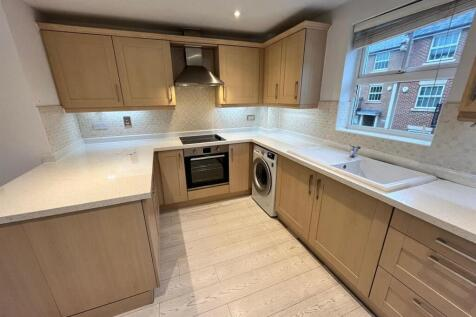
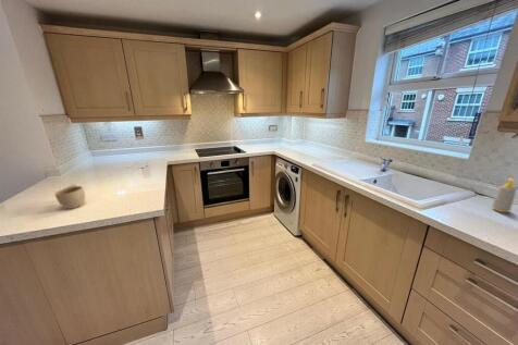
+ cup (73, 196)
+ soap bottle (505, 195)
